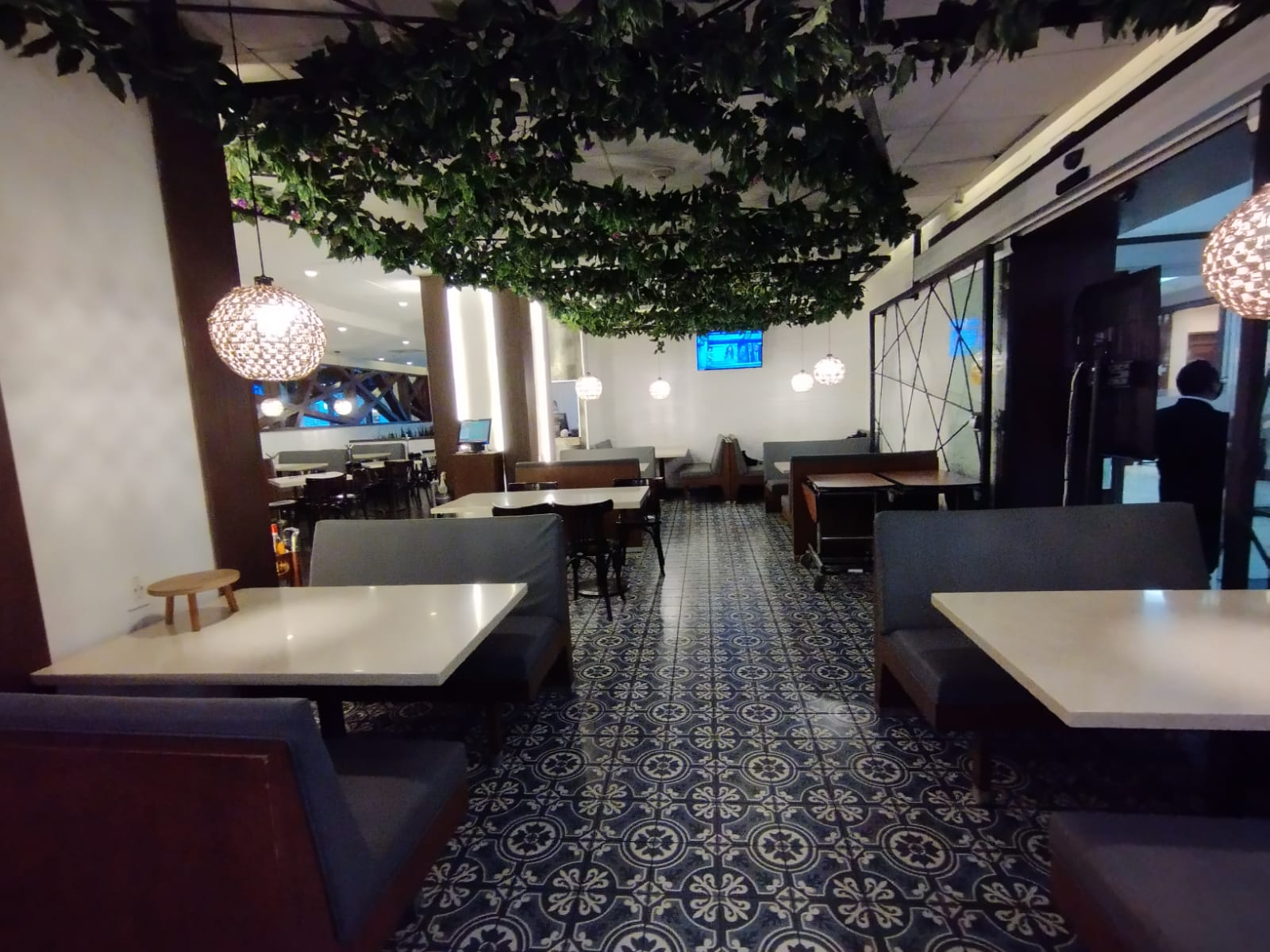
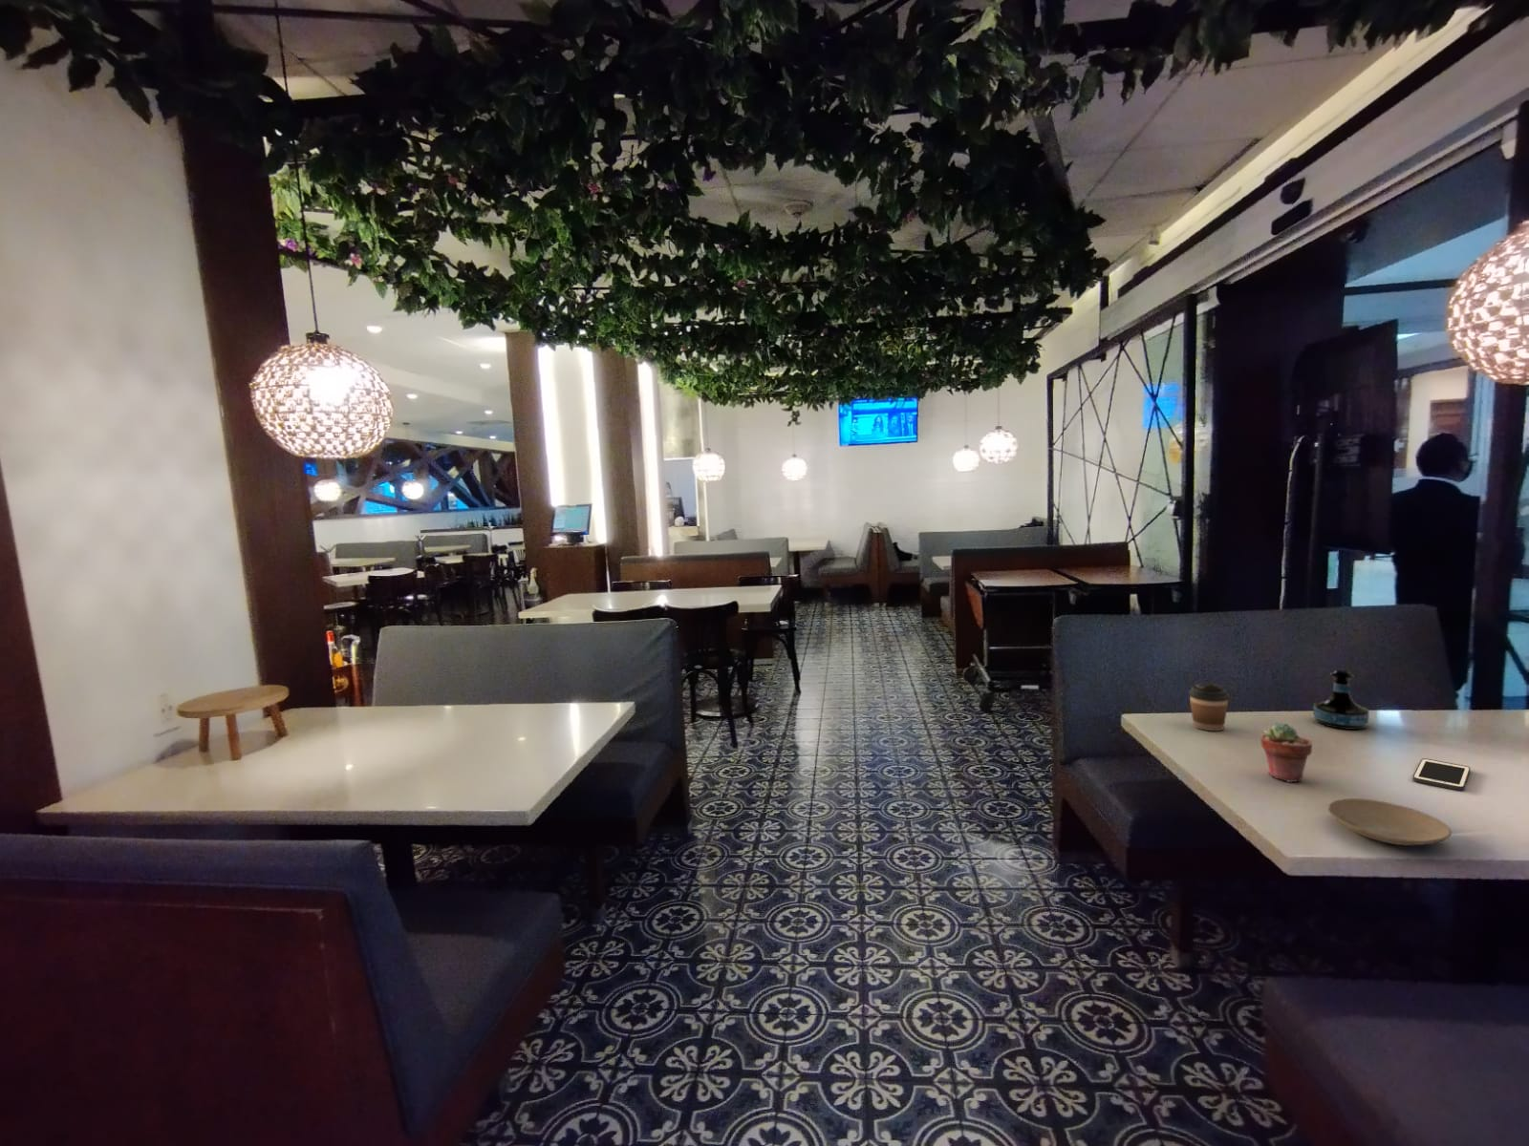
+ cell phone (1441, 774)
+ plate (1386, 825)
+ tequila bottle (1341, 697)
+ coffee cup (1208, 704)
+ potted succulent (1286, 750)
